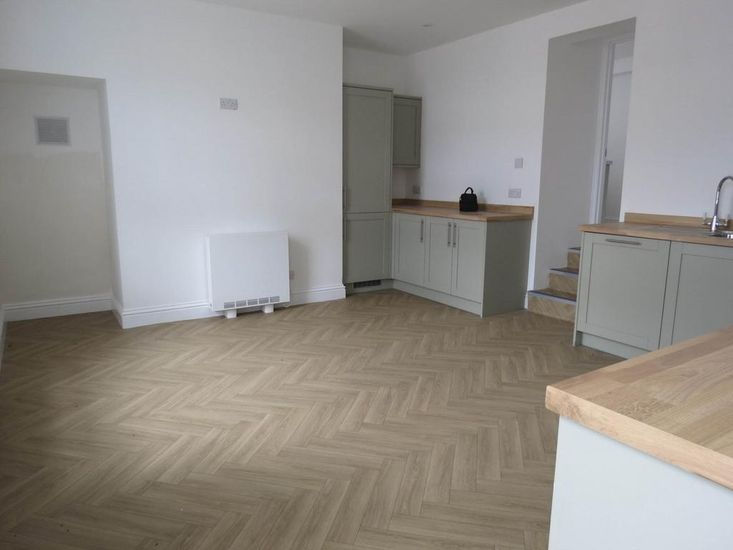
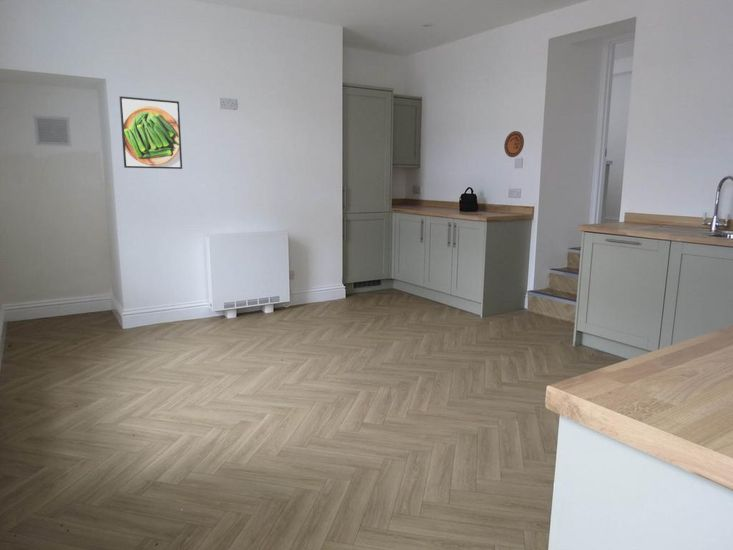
+ decorative plate (514, 144)
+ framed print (152, 134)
